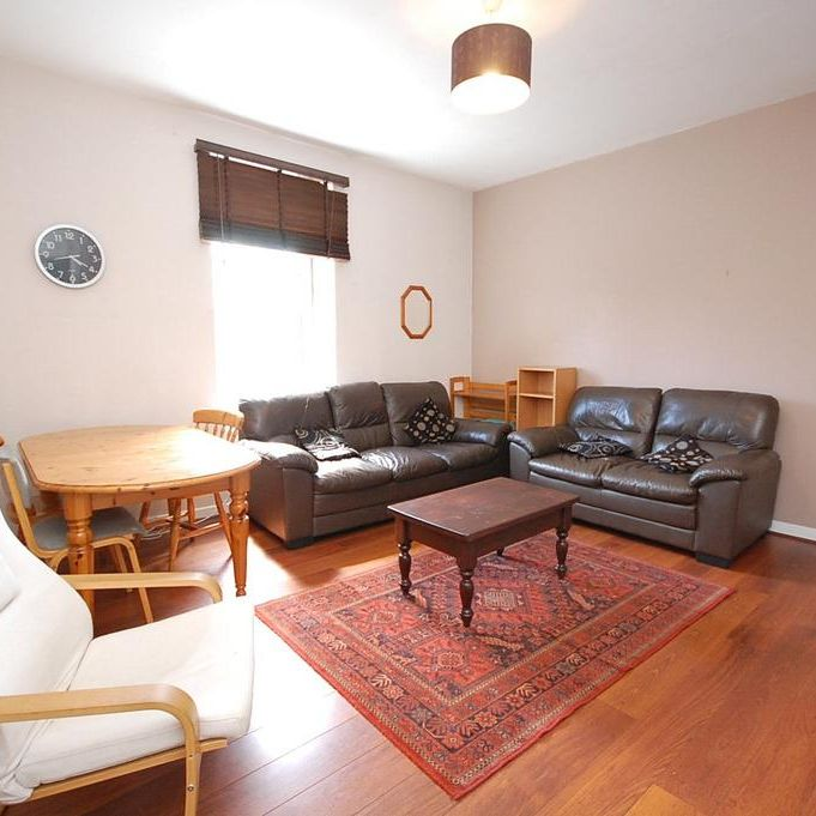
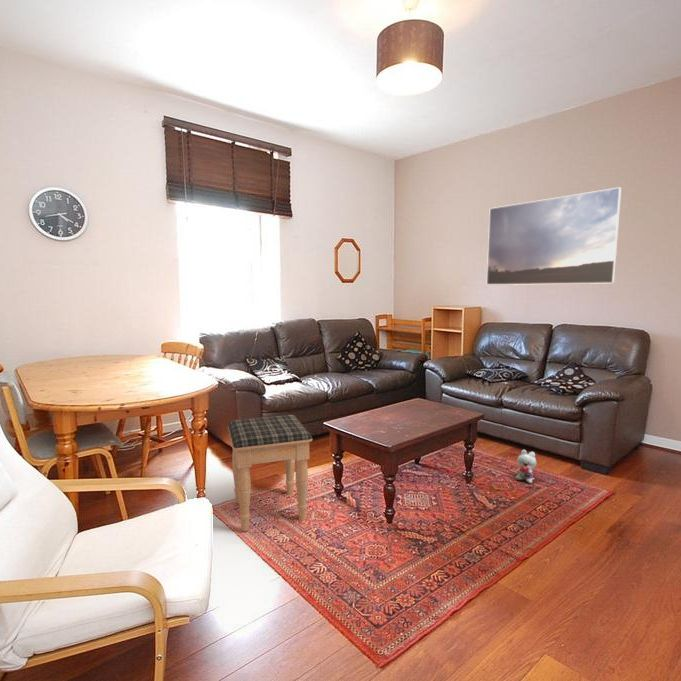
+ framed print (545, 242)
+ plush toy (526, 465)
+ footstool (266, 462)
